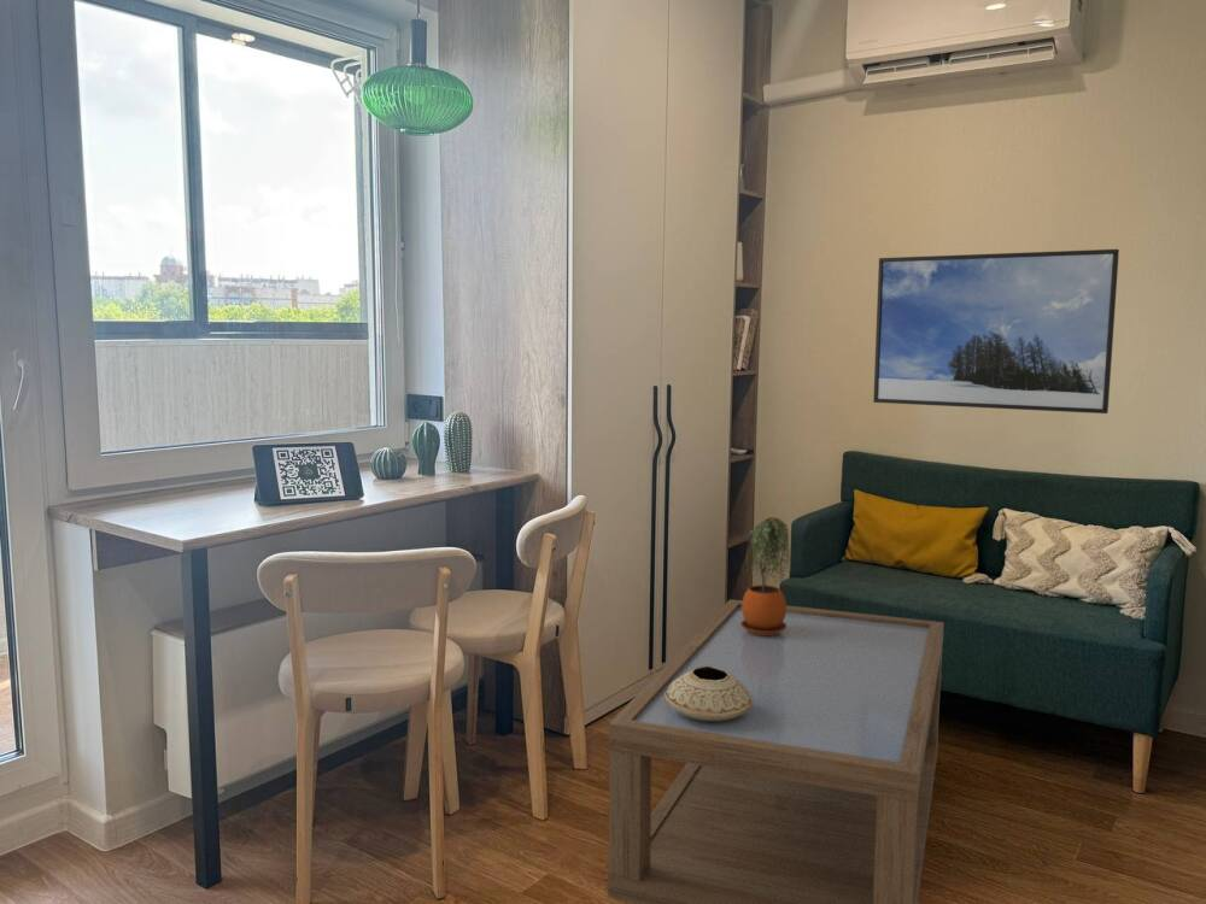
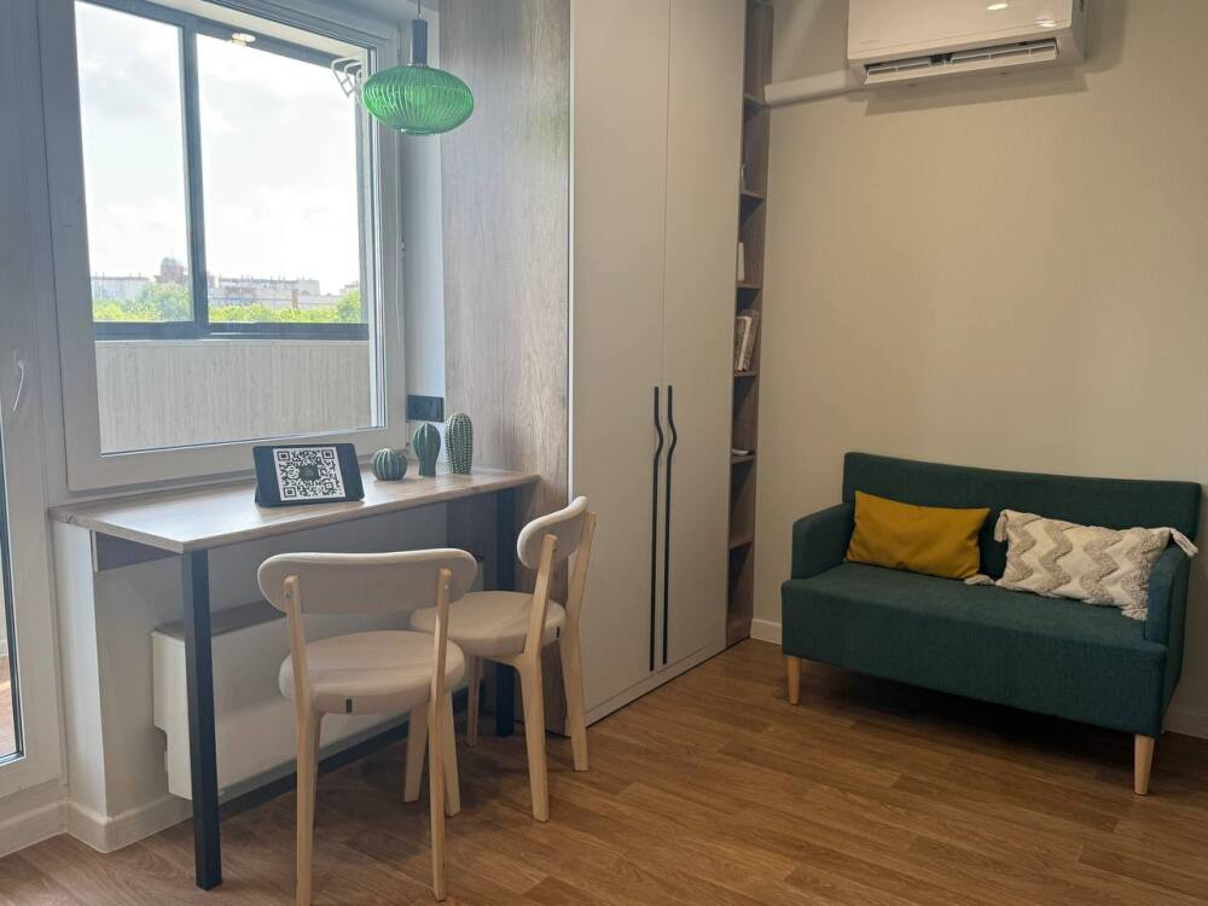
- potted plant (768, 570)
- ceramic bowl (708, 686)
- coffee table (798, 741)
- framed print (987, 331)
